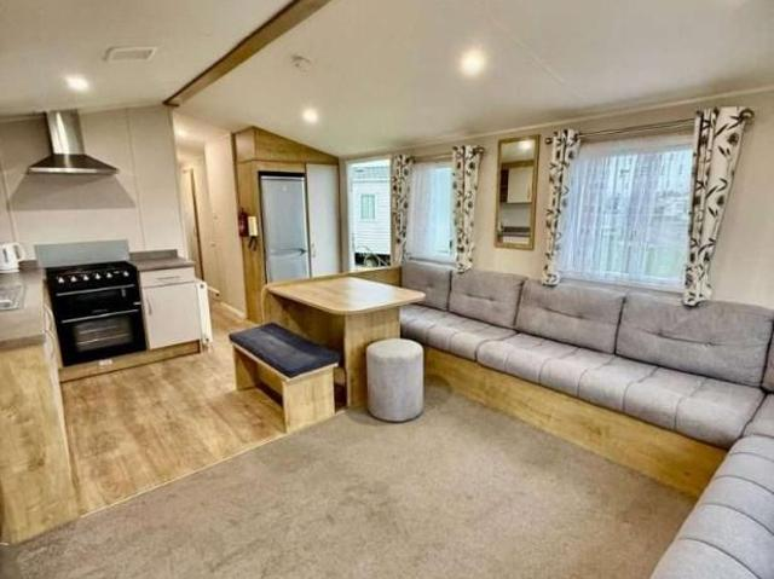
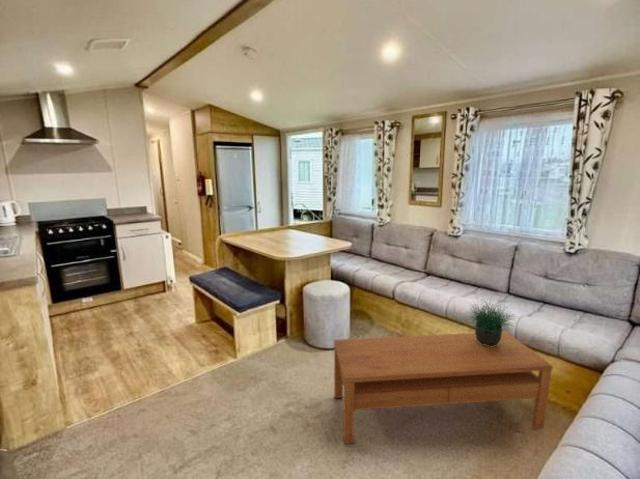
+ potted plant (489, 316)
+ coffee table (433, 382)
